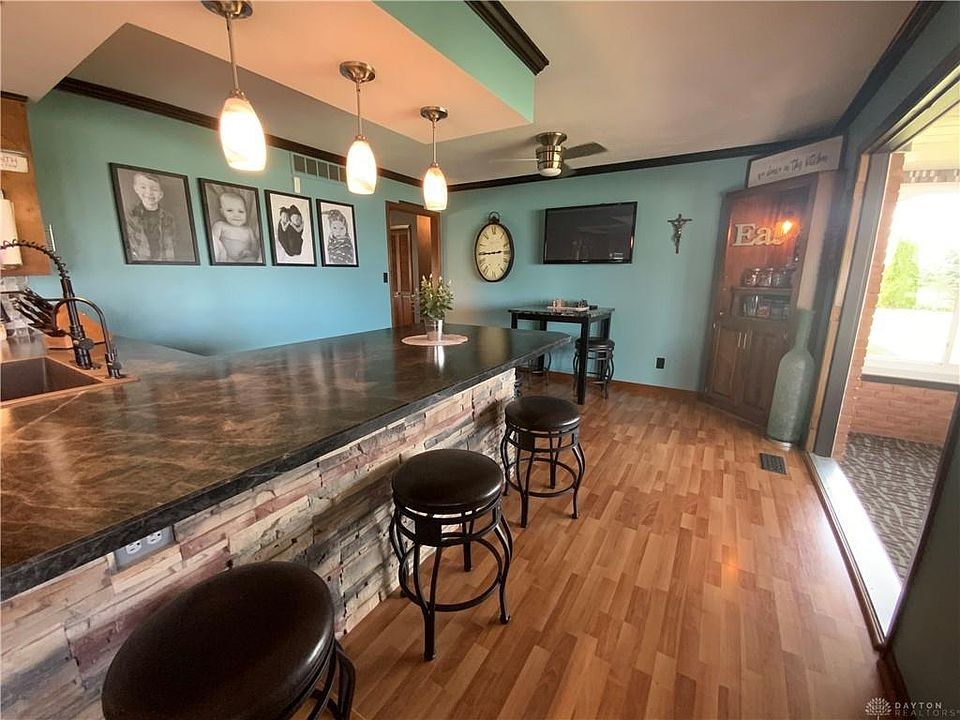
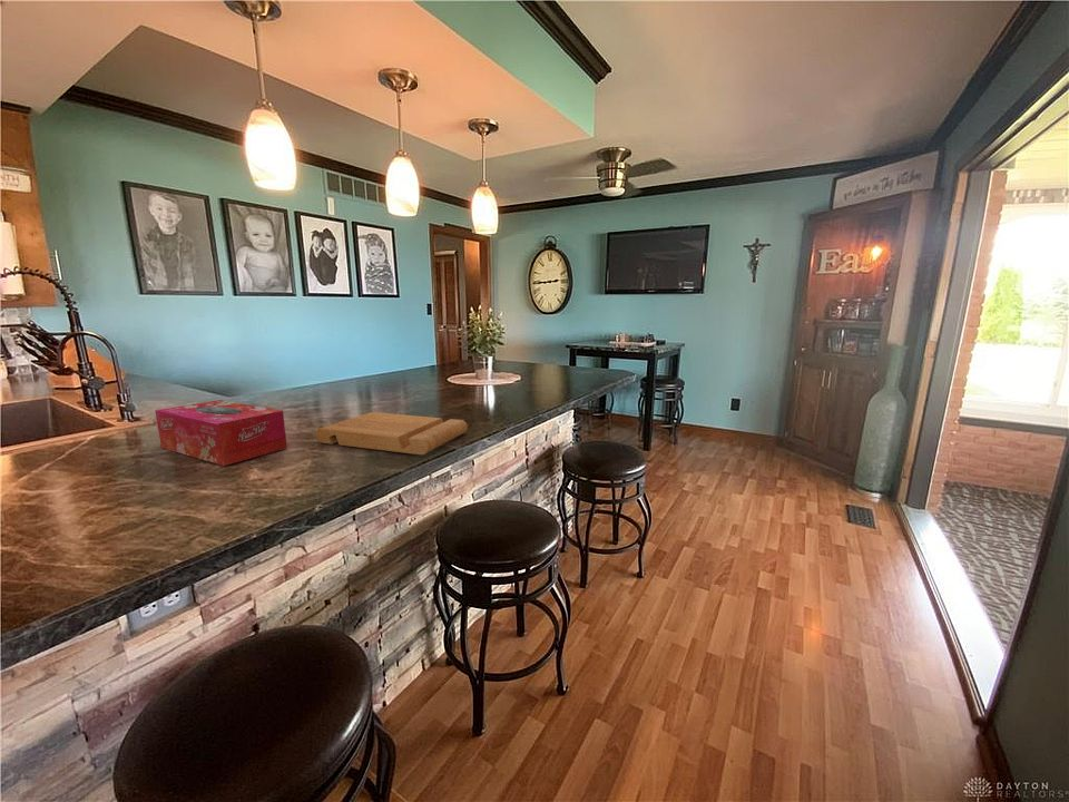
+ tissue box (222, 429)
+ cutting board (394, 430)
